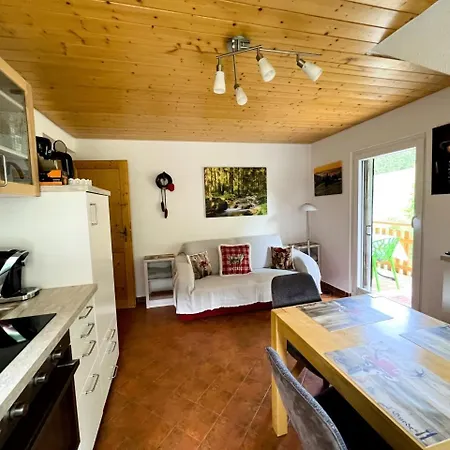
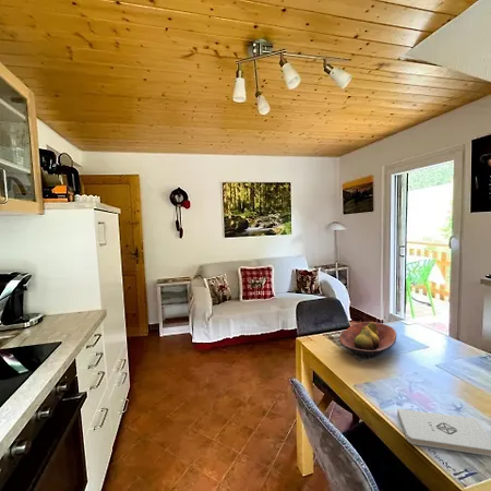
+ fruit bowl (368, 335)
+ notepad (443, 430)
